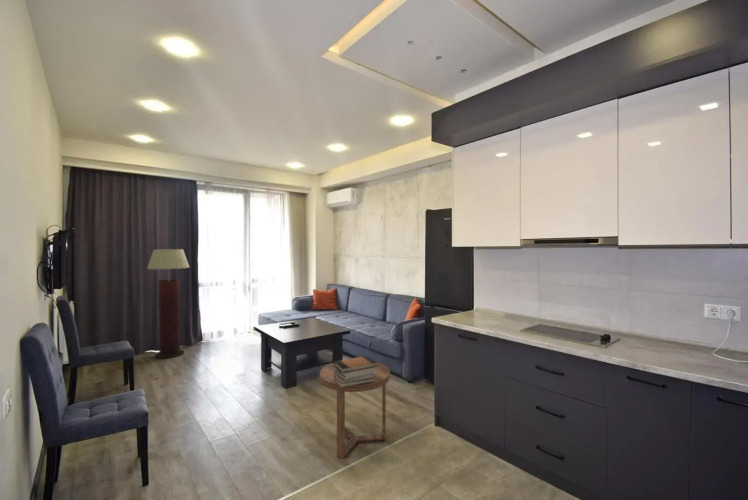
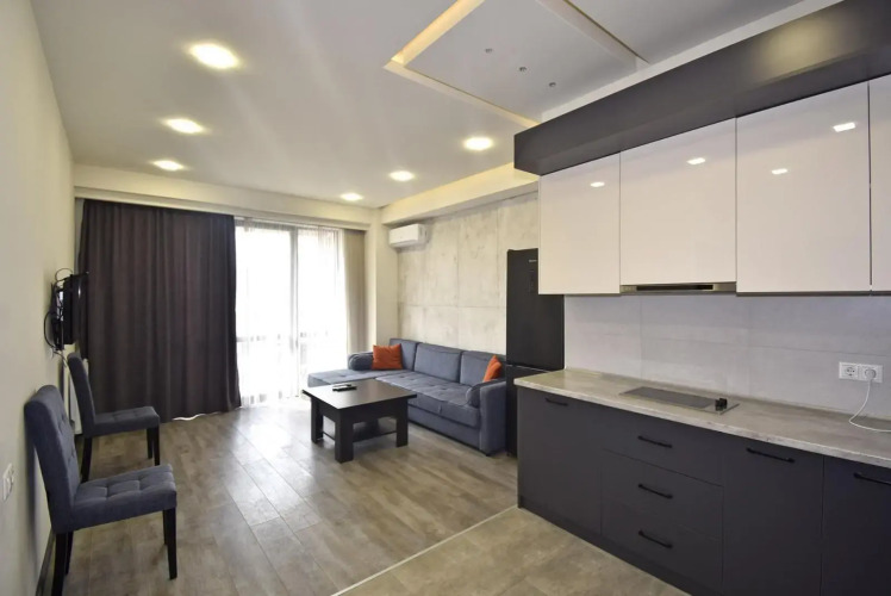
- floor lamp (169, 302)
- book stack (355, 370)
- side table (344, 405)
